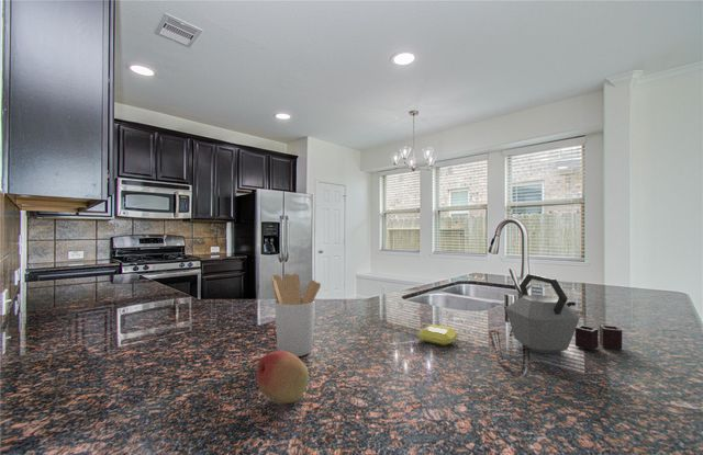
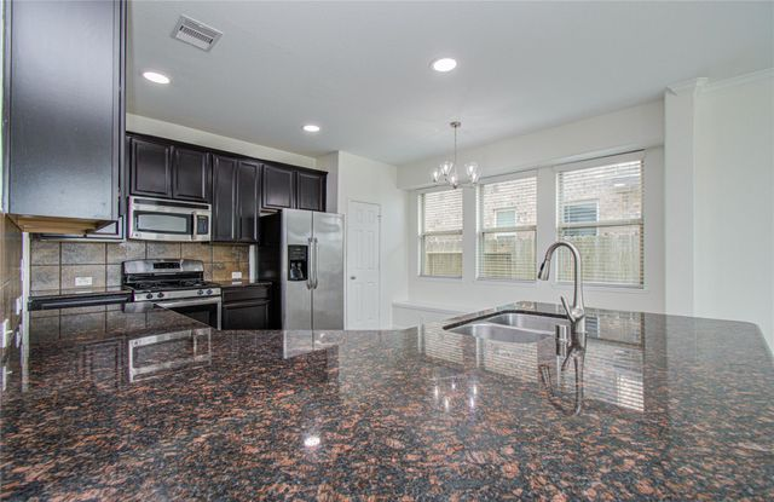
- fruit (281, 375)
- utensil holder (291, 310)
- kettle (568, 311)
- soap bar (437, 334)
